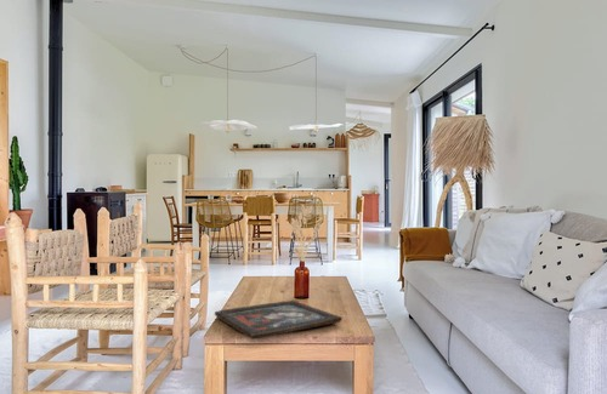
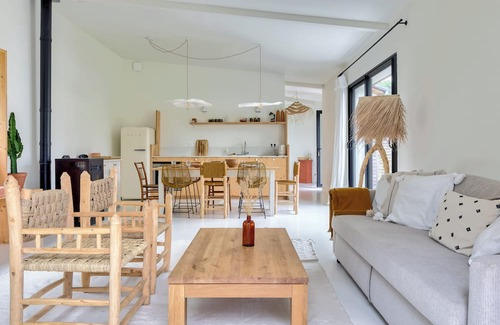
- religious icon (277, 316)
